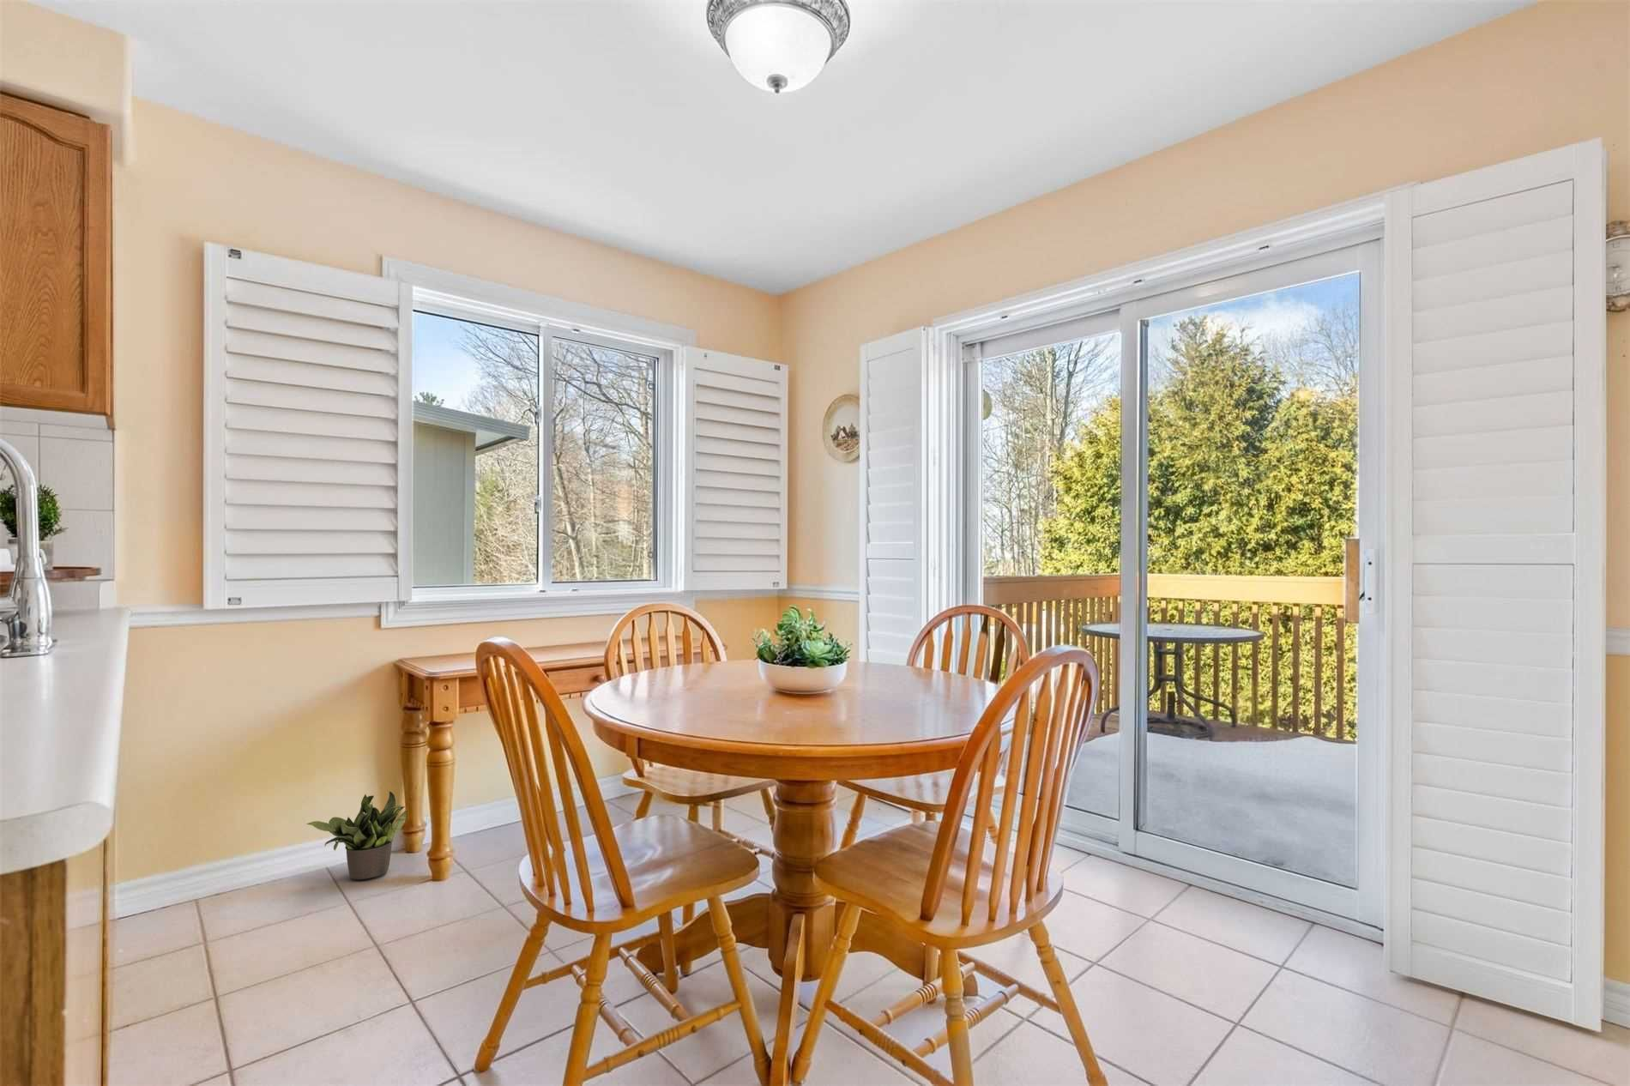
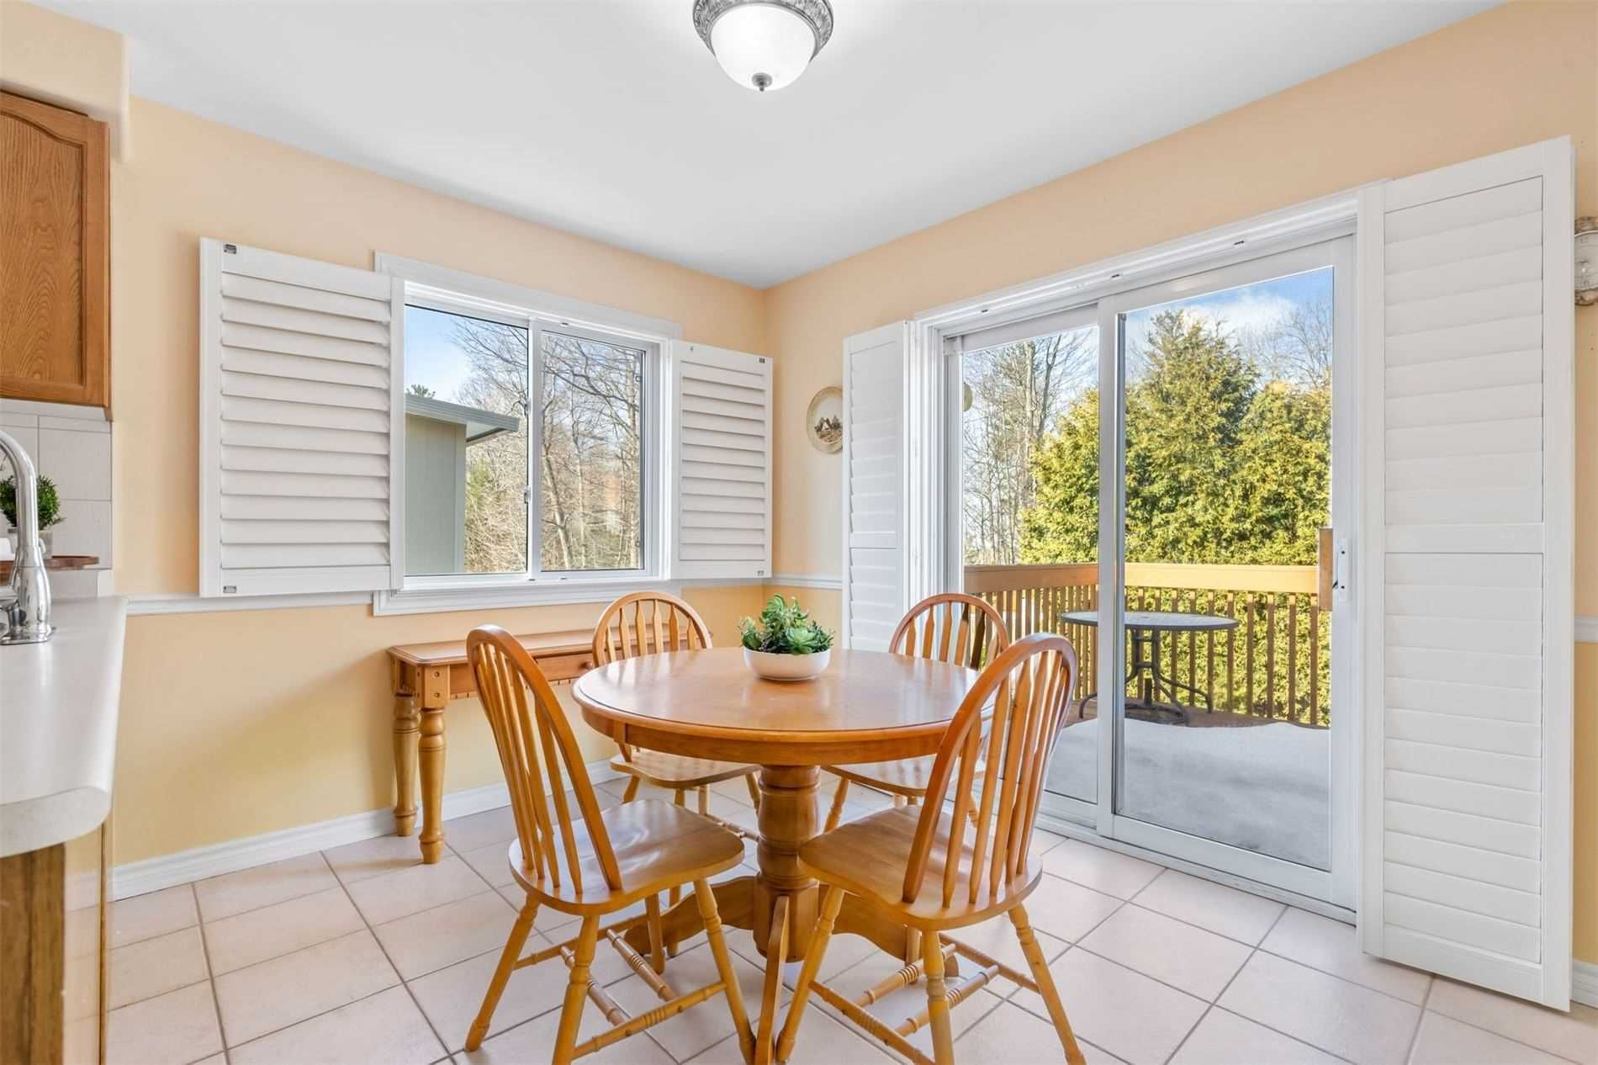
- potted plant (356, 834)
